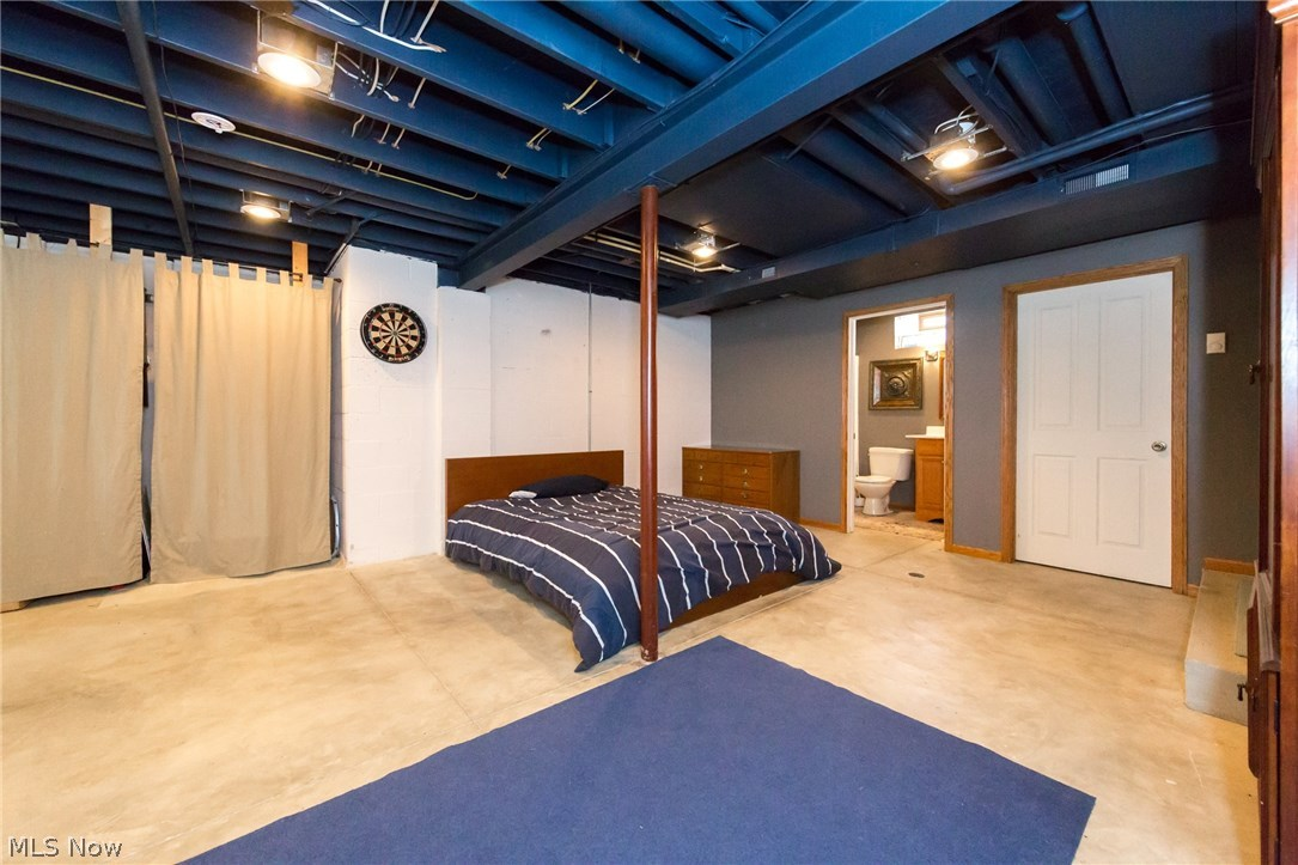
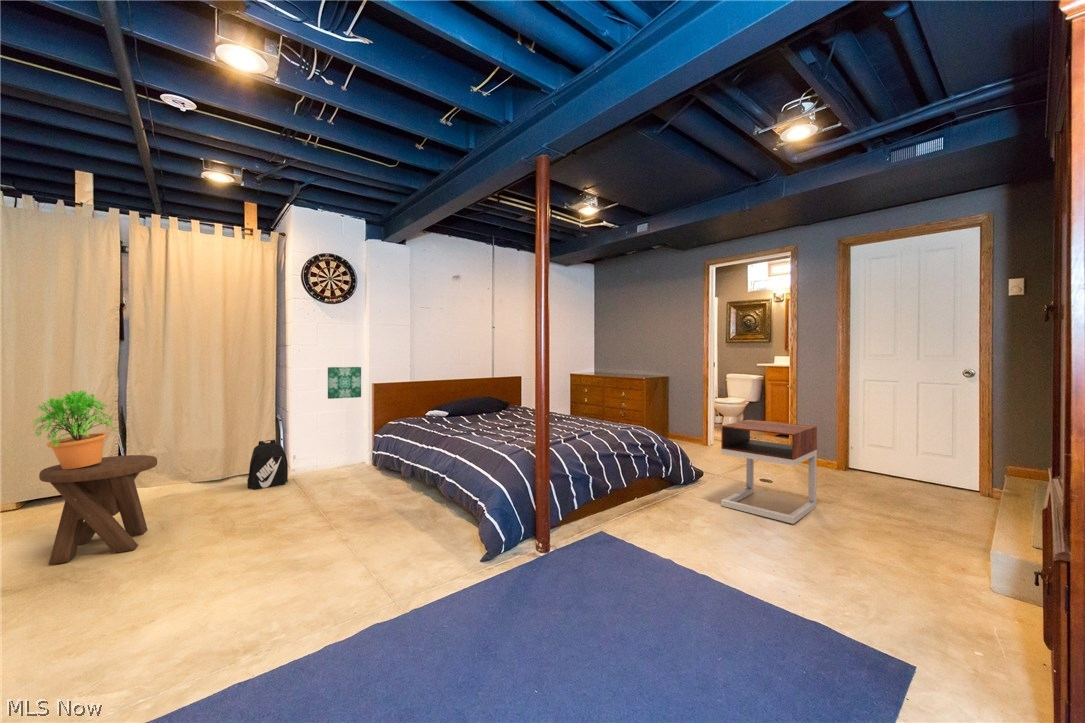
+ music stool (102, 505)
+ wall art (344, 382)
+ nightstand (768, 461)
+ potted plant (80, 428)
+ backpack (267, 461)
